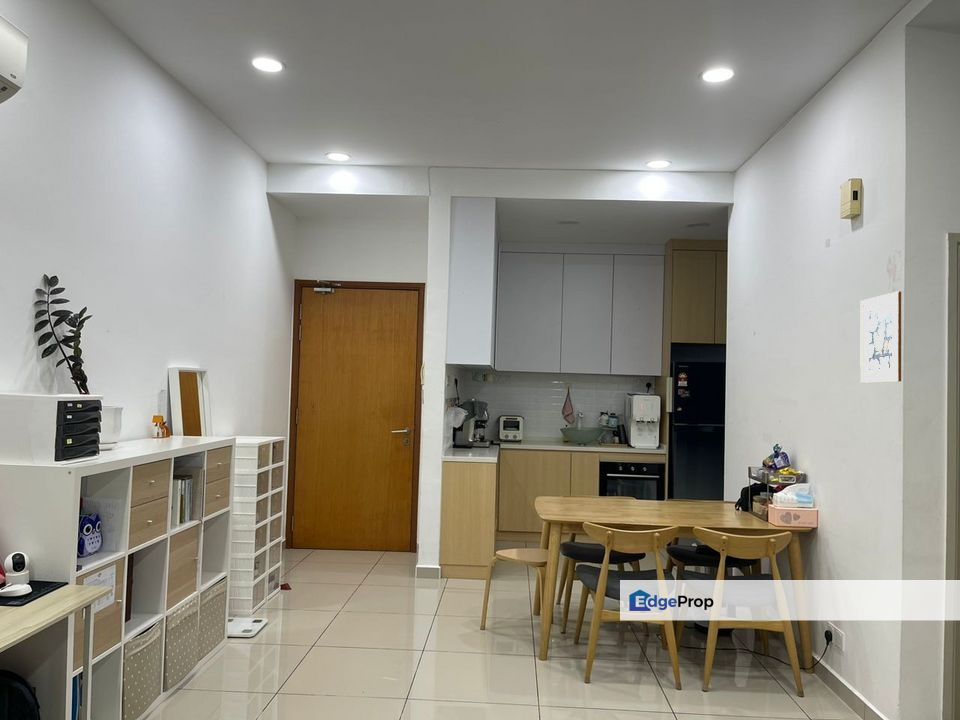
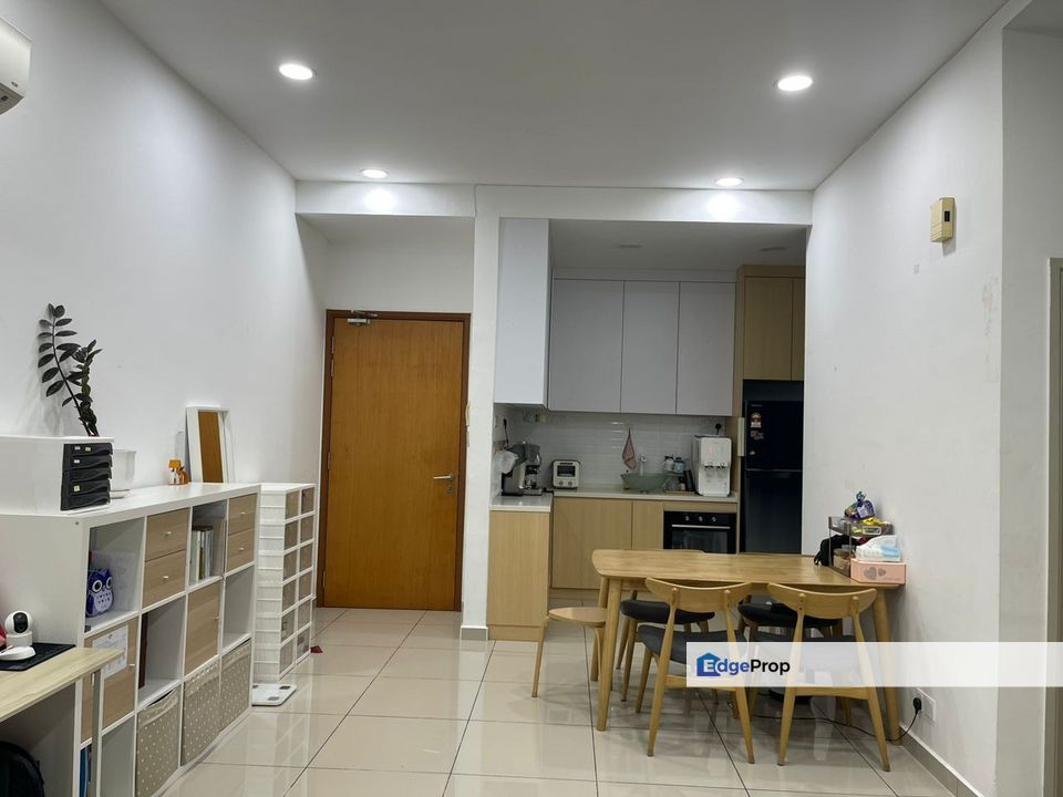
- wall art (879, 339)
